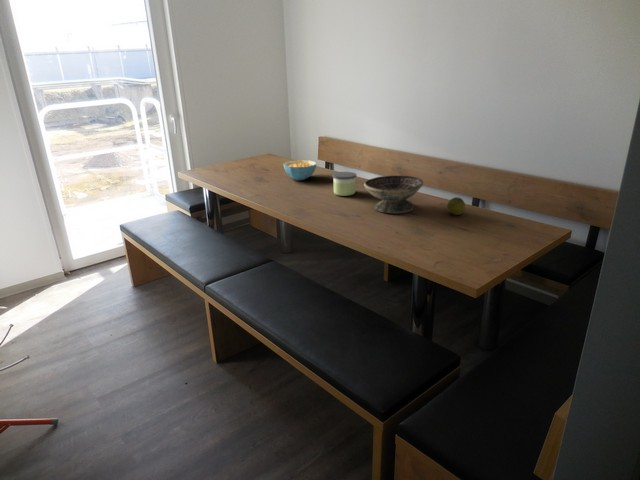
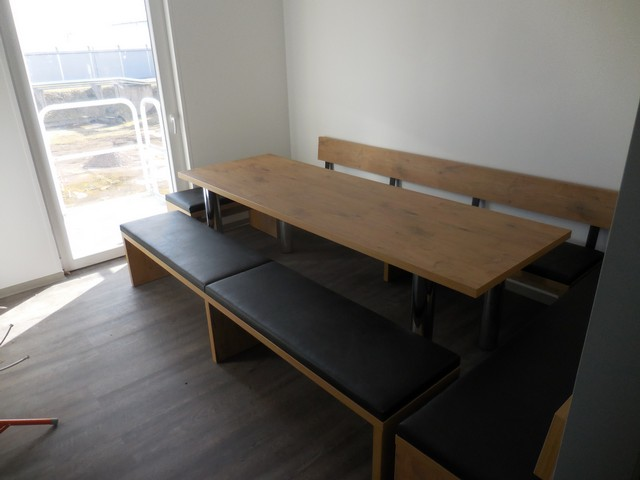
- fruit (456, 205)
- decorative bowl (392, 194)
- candle (344, 183)
- cereal bowl (300, 171)
